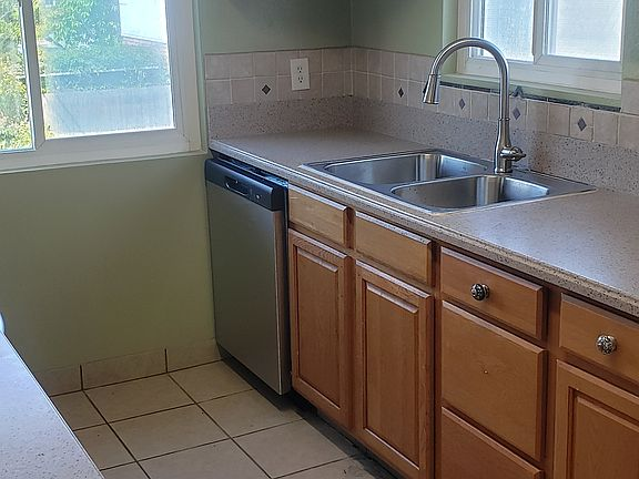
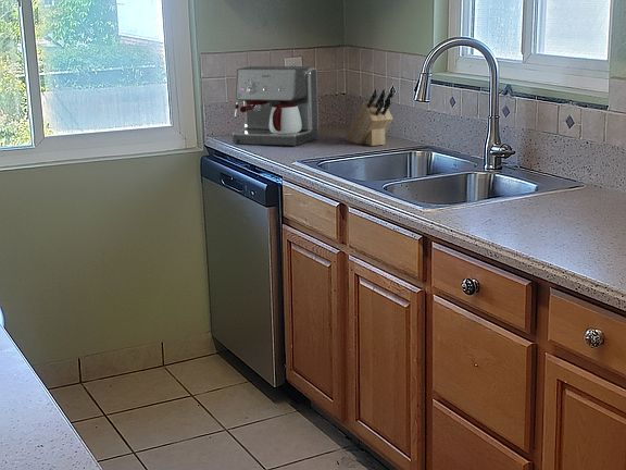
+ knife block (371, 114)
+ coffee maker (274, 104)
